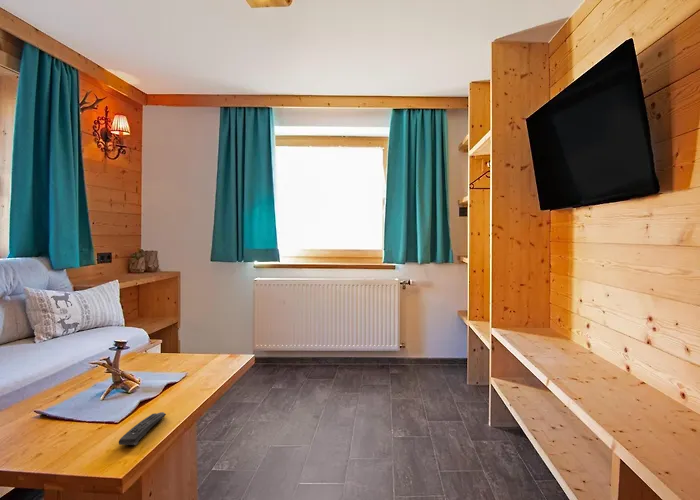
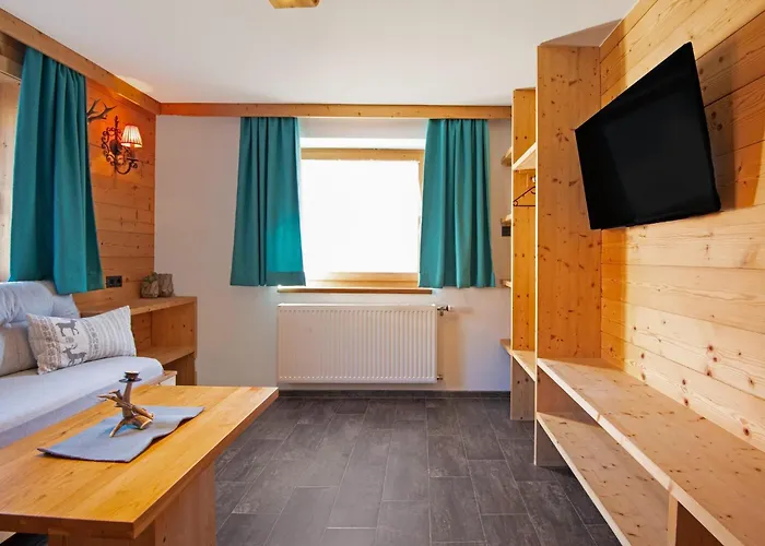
- remote control (145, 426)
